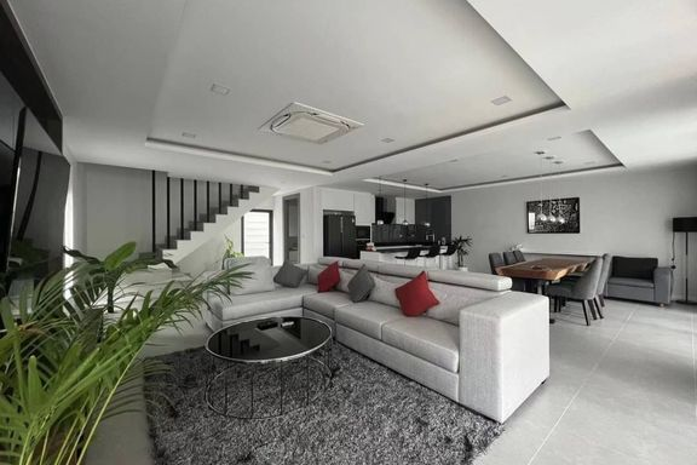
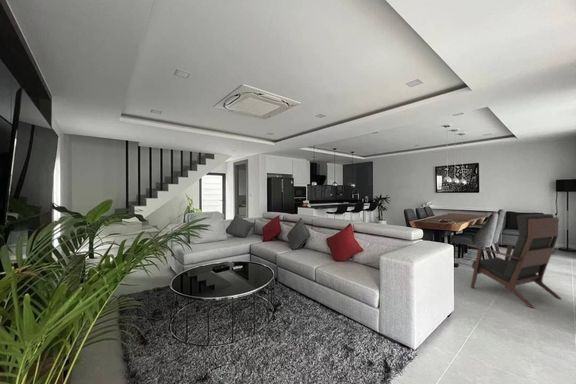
+ lounge chair (512, 252)
